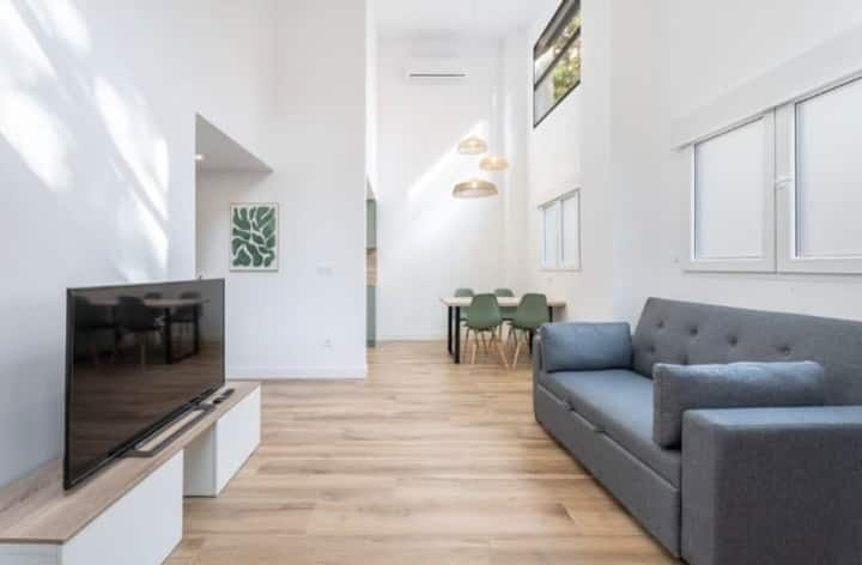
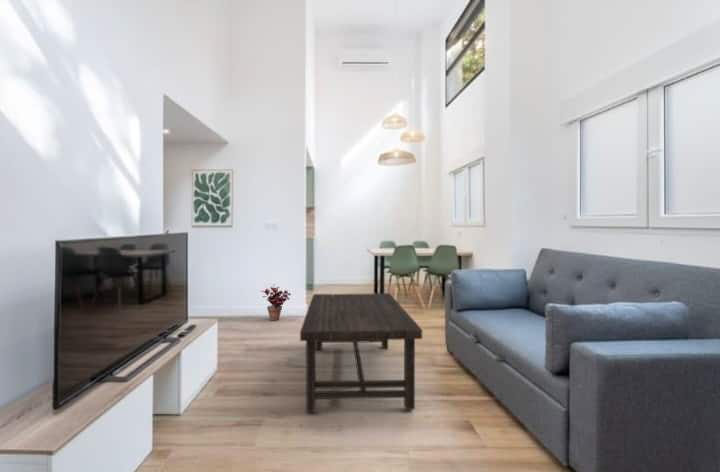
+ coffee table (355, 340)
+ potted plant (276, 303)
